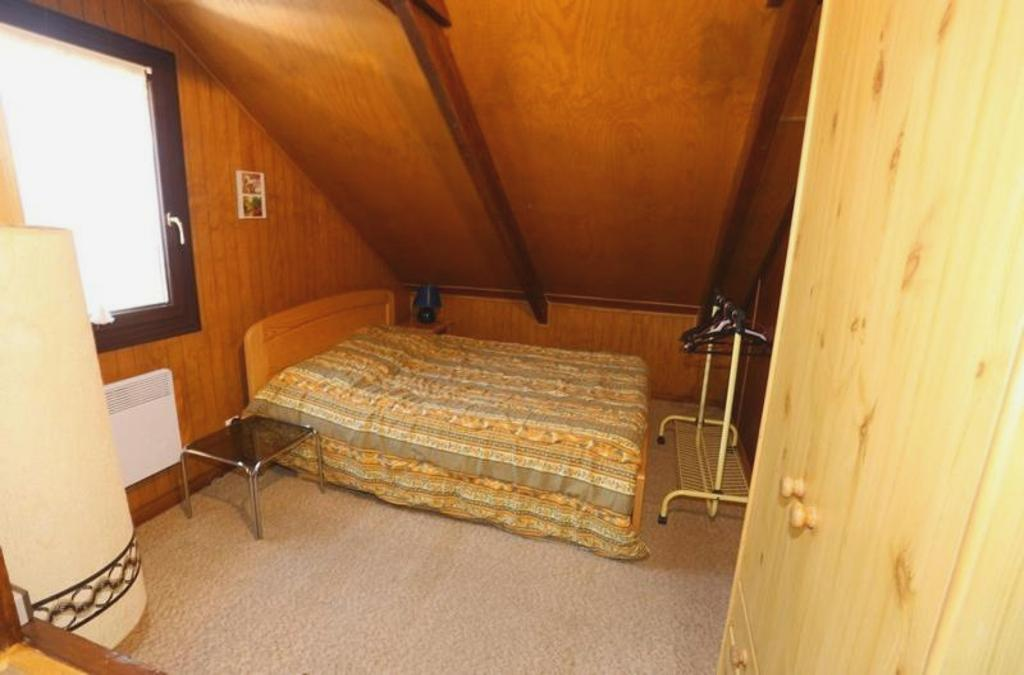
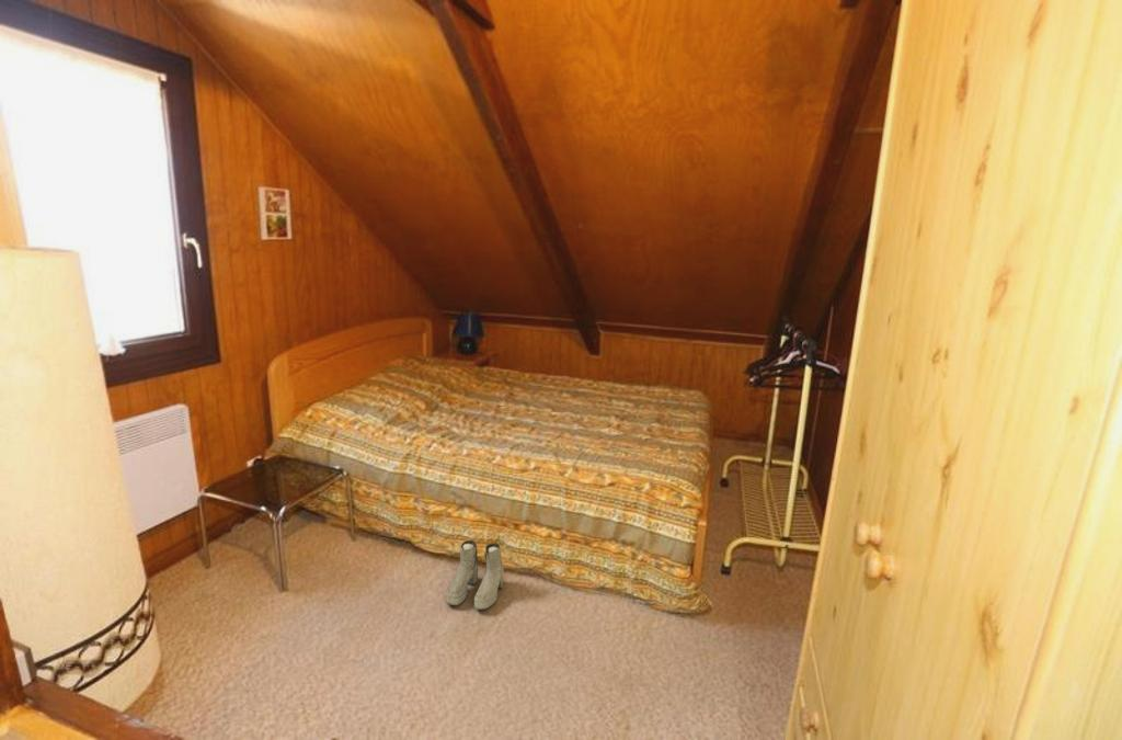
+ boots (477, 571)
